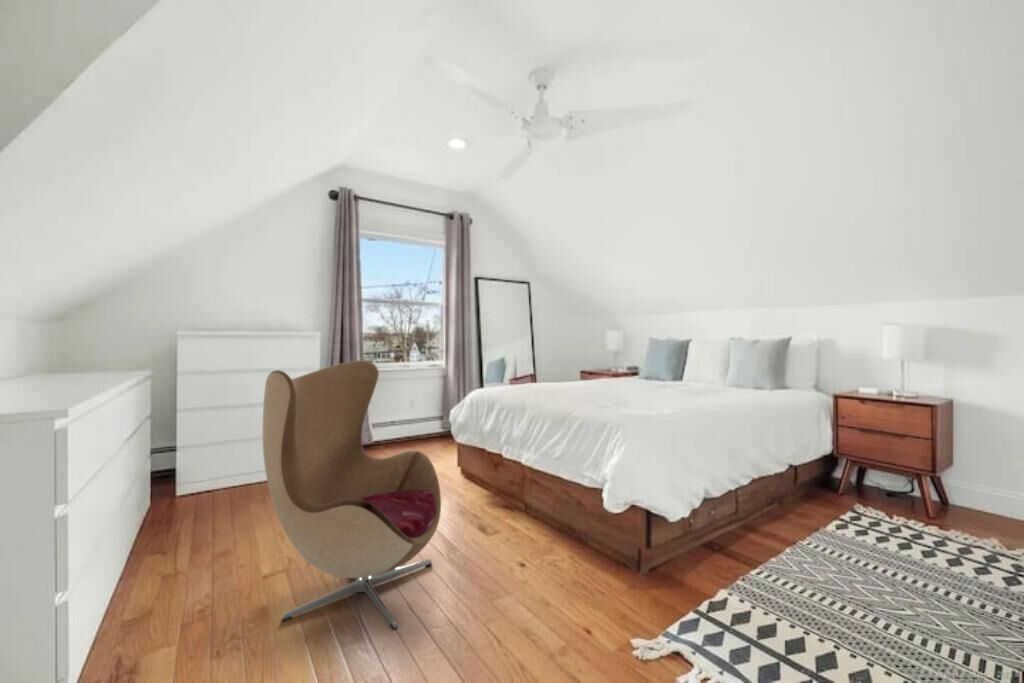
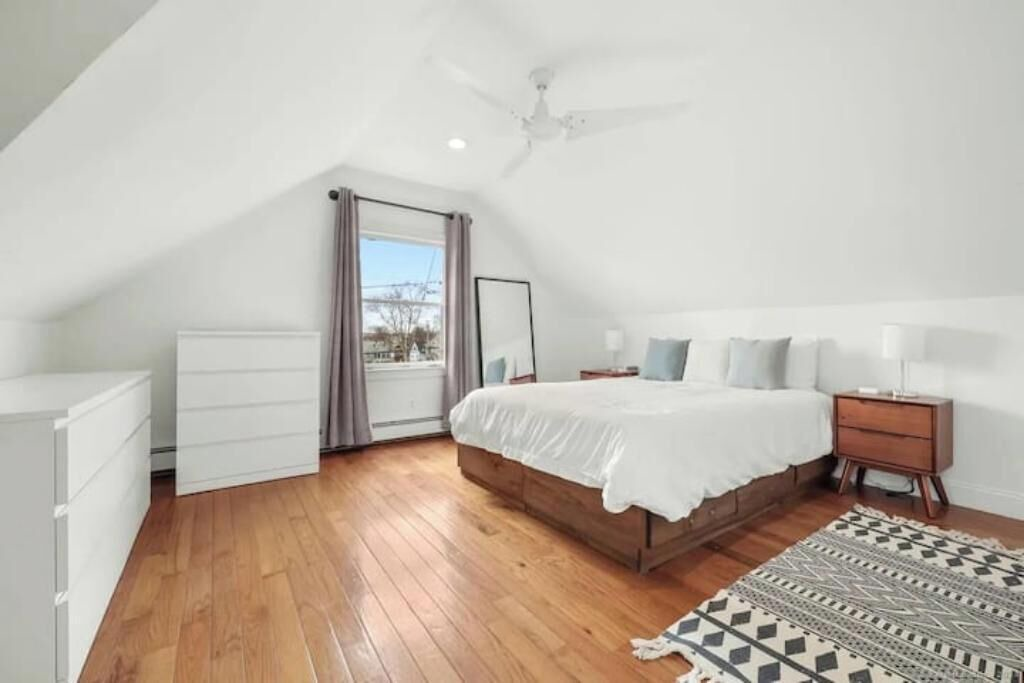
- armchair (355, 477)
